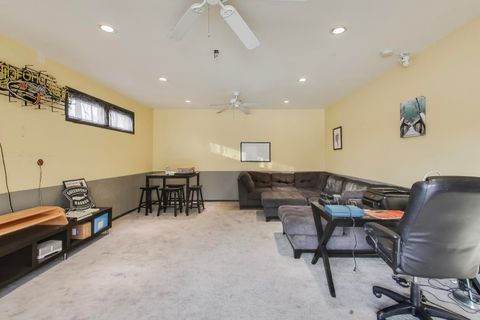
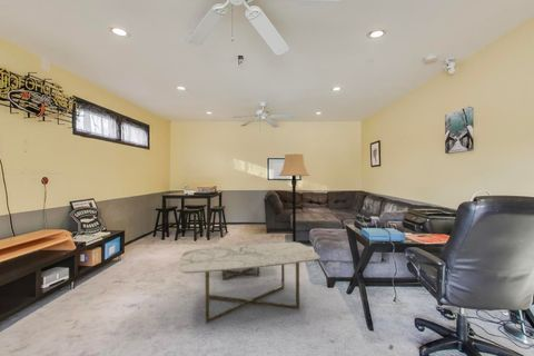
+ coffee table (245, 267)
+ lamp (294, 202)
